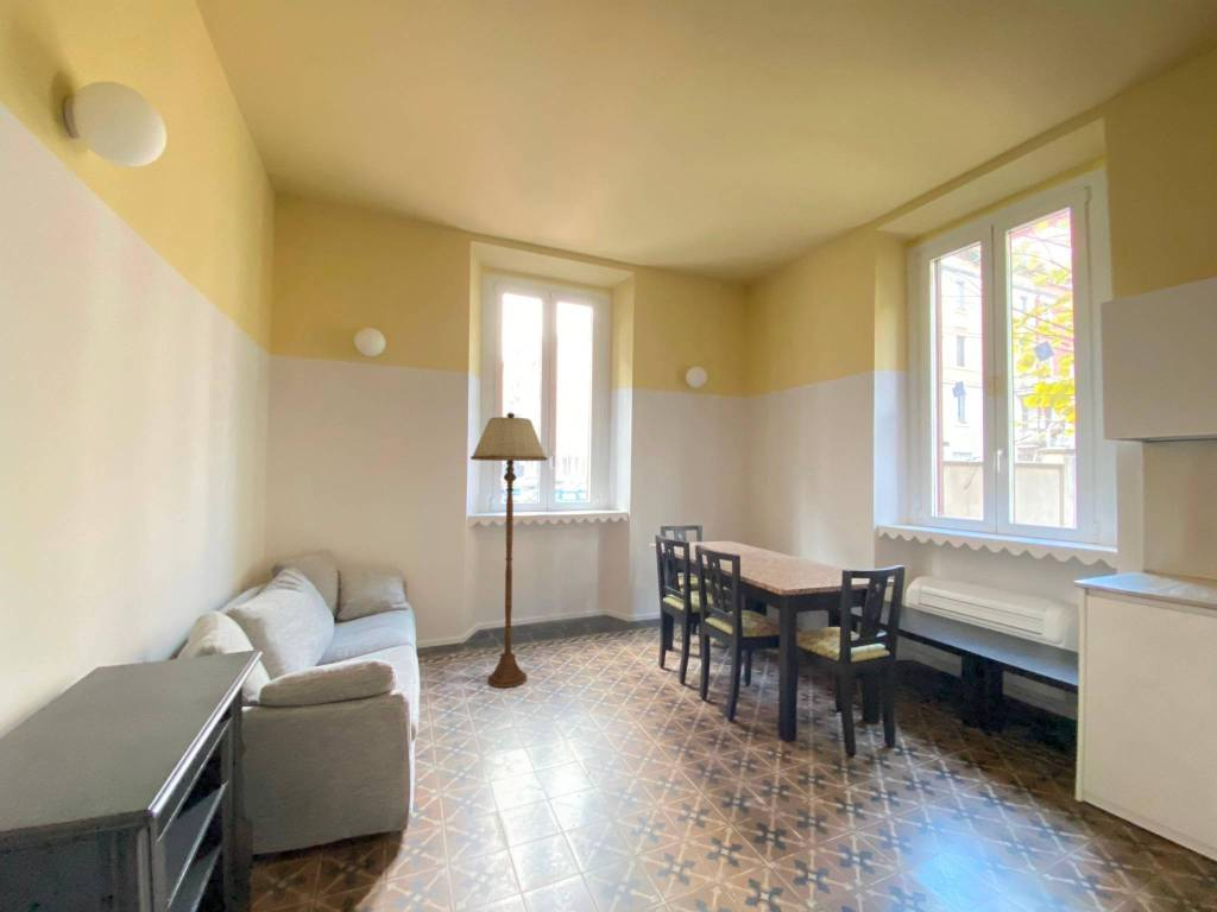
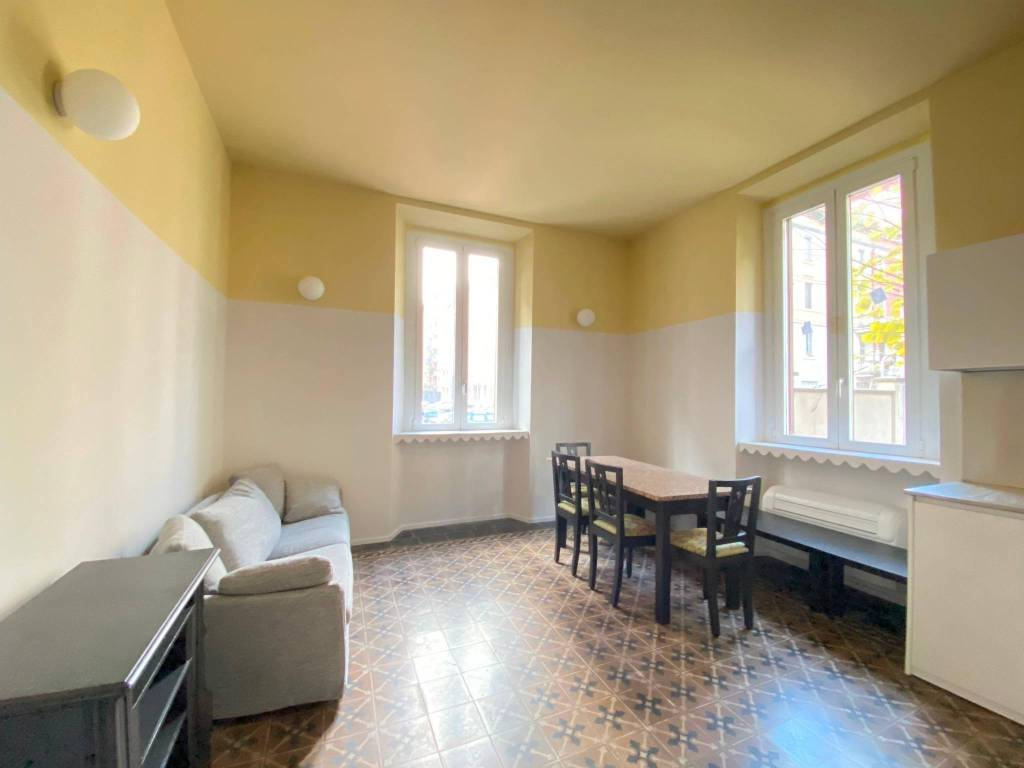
- floor lamp (507, 545)
